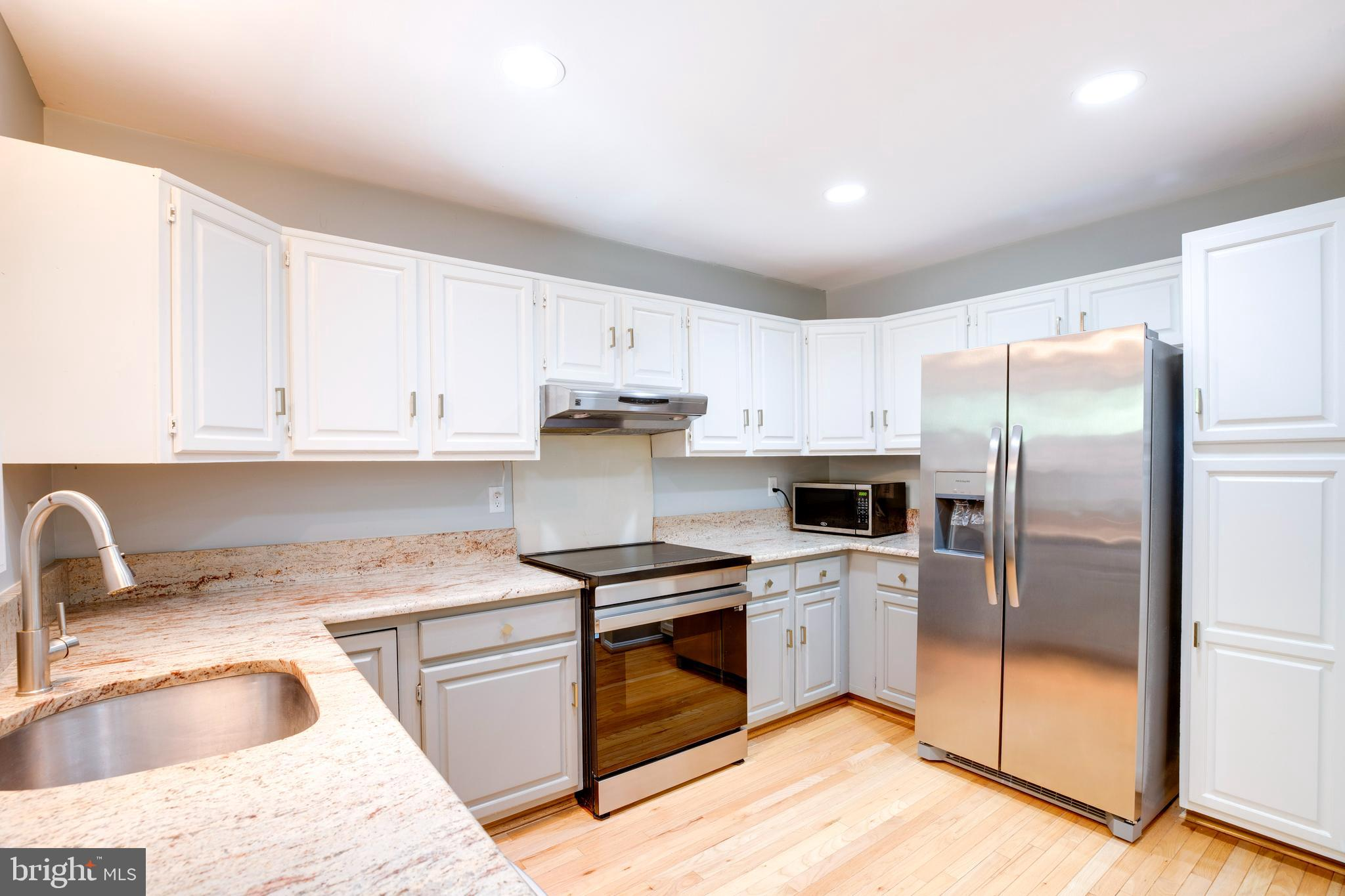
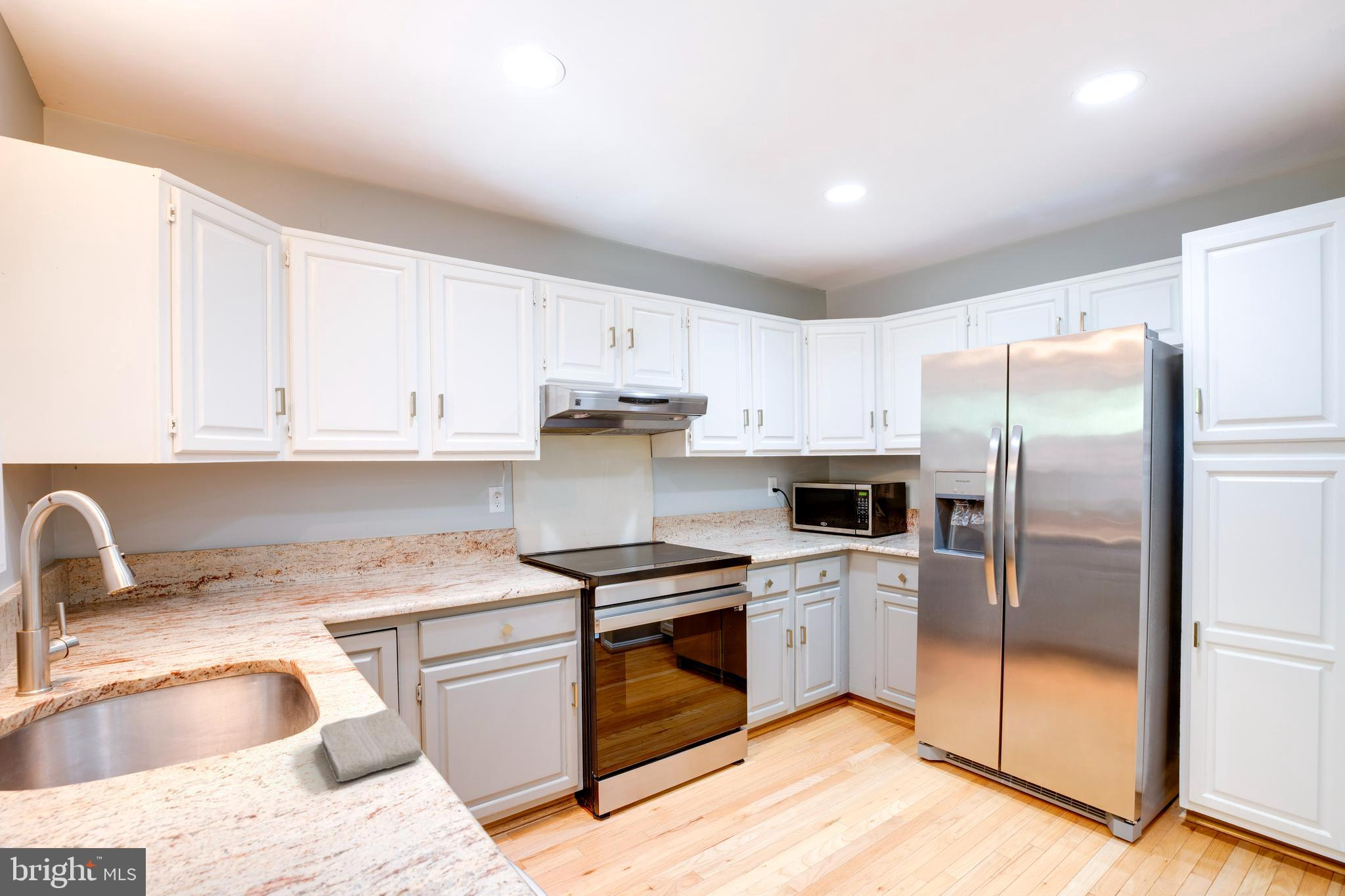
+ washcloth (368, 740)
